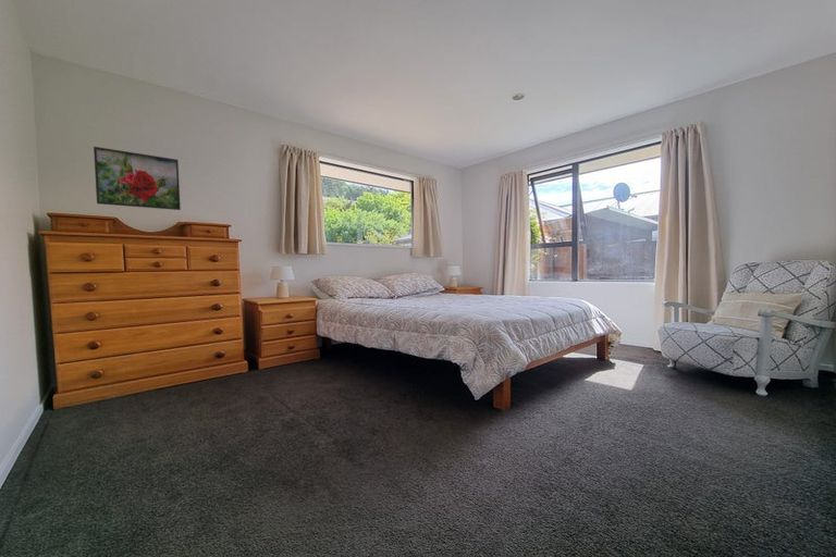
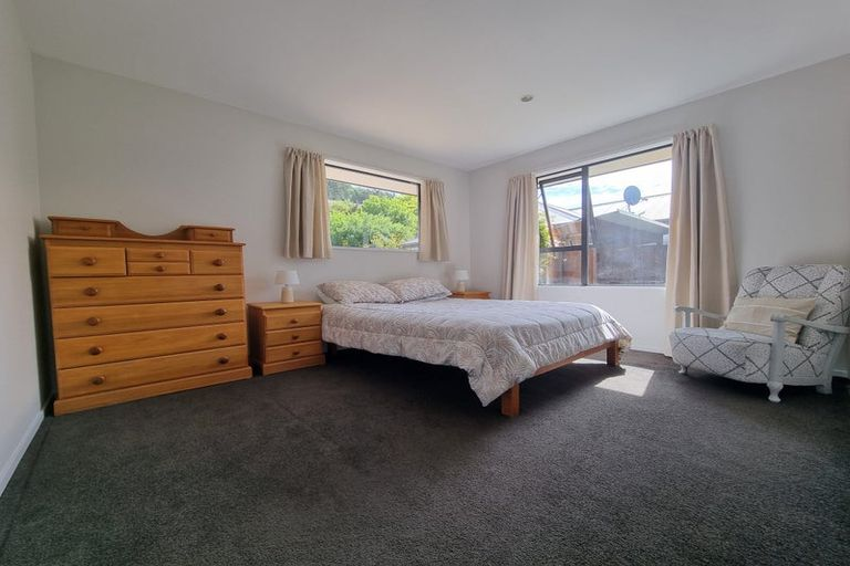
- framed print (139, 180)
